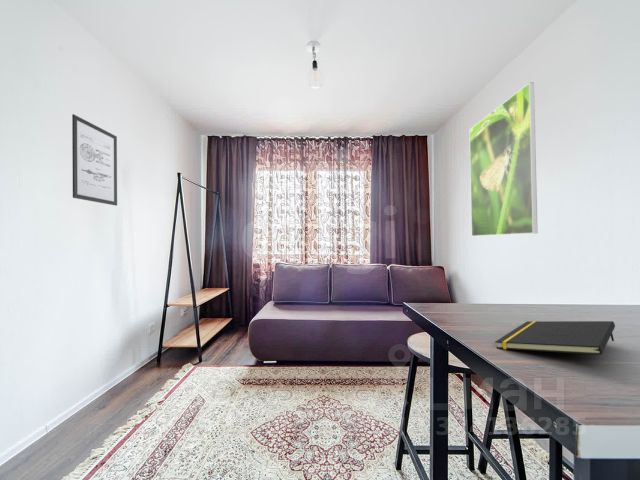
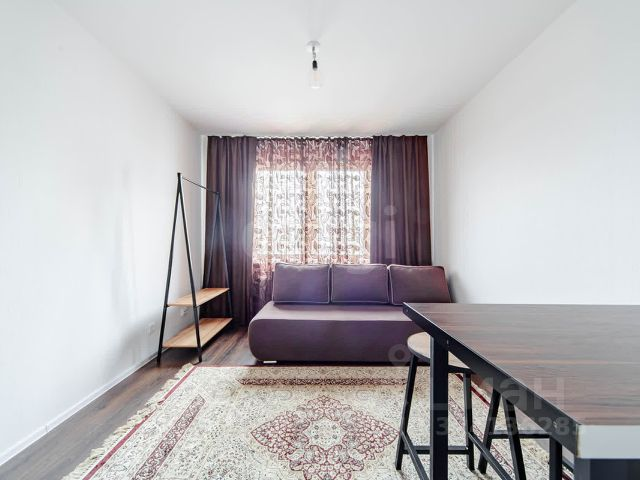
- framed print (497, 172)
- wall art (96, 164)
- notepad (556, 334)
